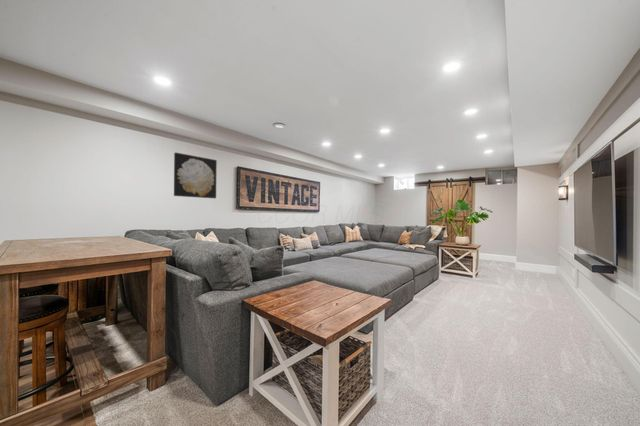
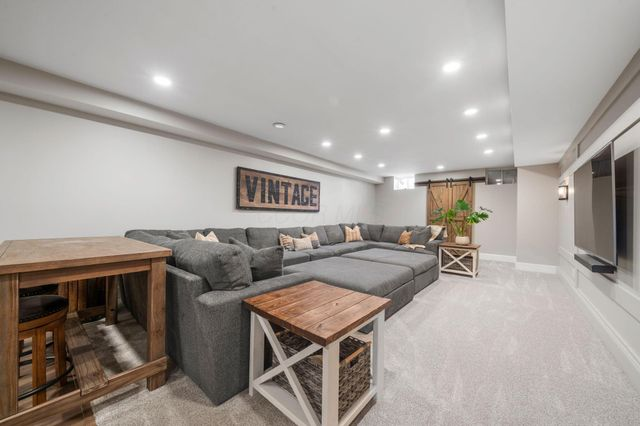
- wall art (196, 176)
